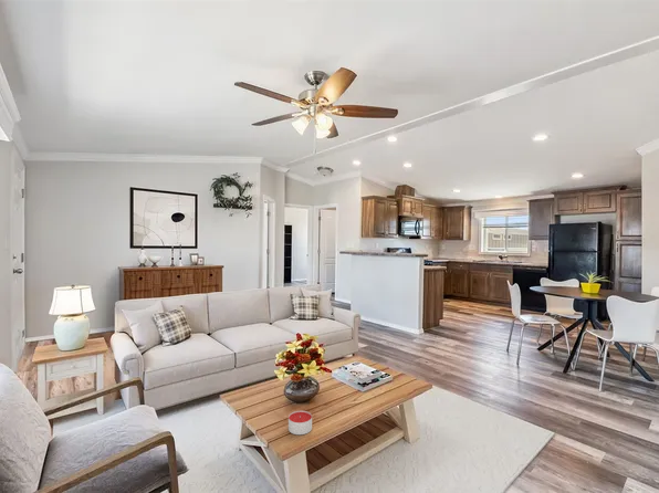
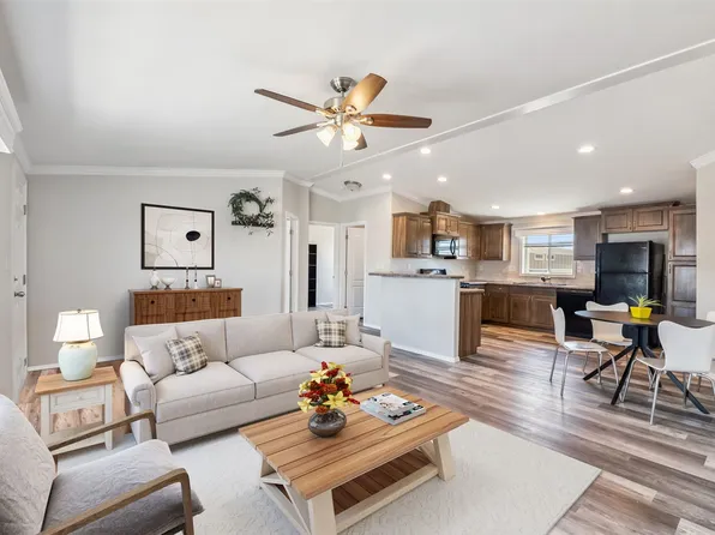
- candle (300, 421)
